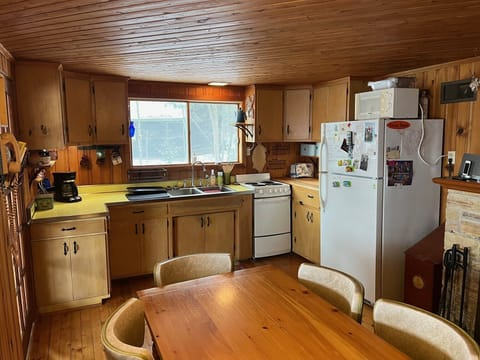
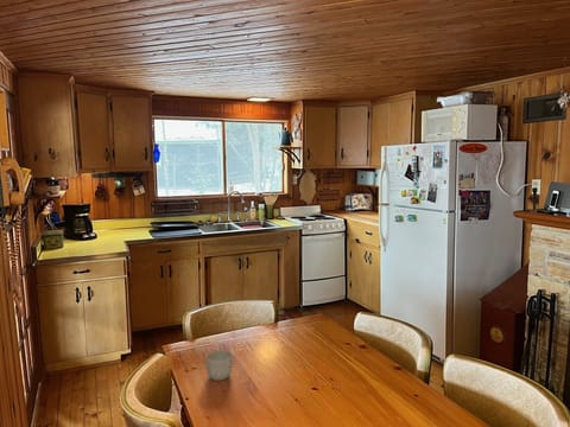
+ mug (221, 363)
